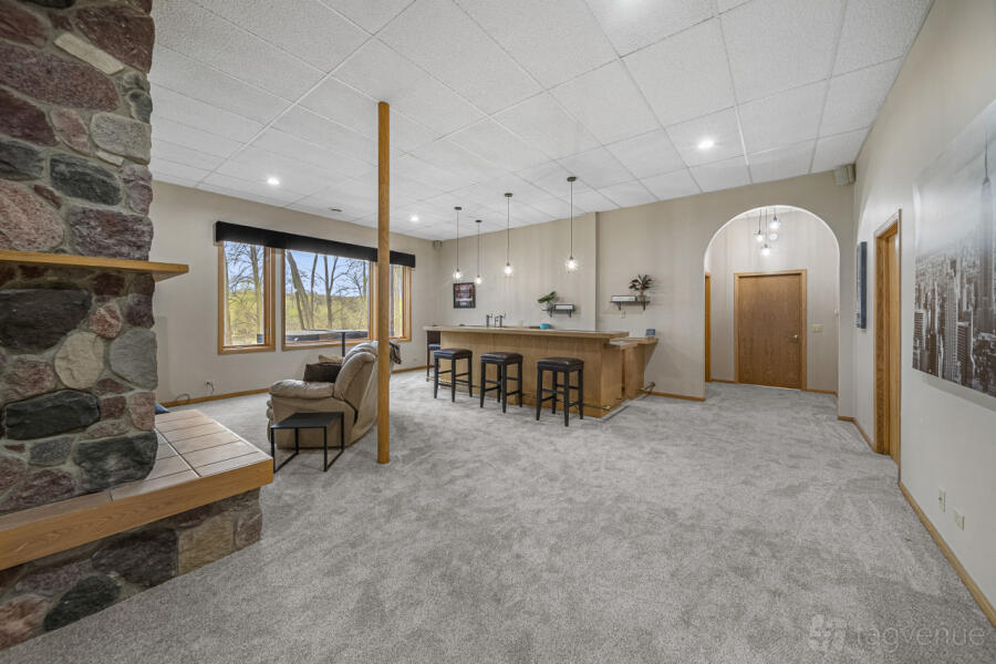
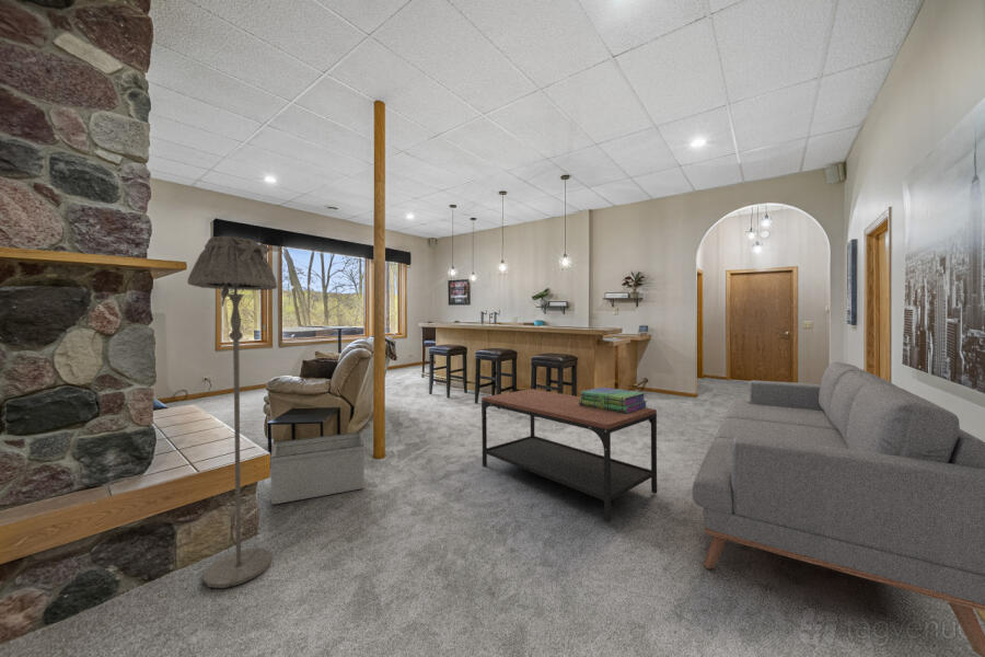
+ storage bin (320, 465)
+ stack of books (612, 399)
+ coffee table (561, 443)
+ sofa (801, 435)
+ floor lamp (235, 404)
